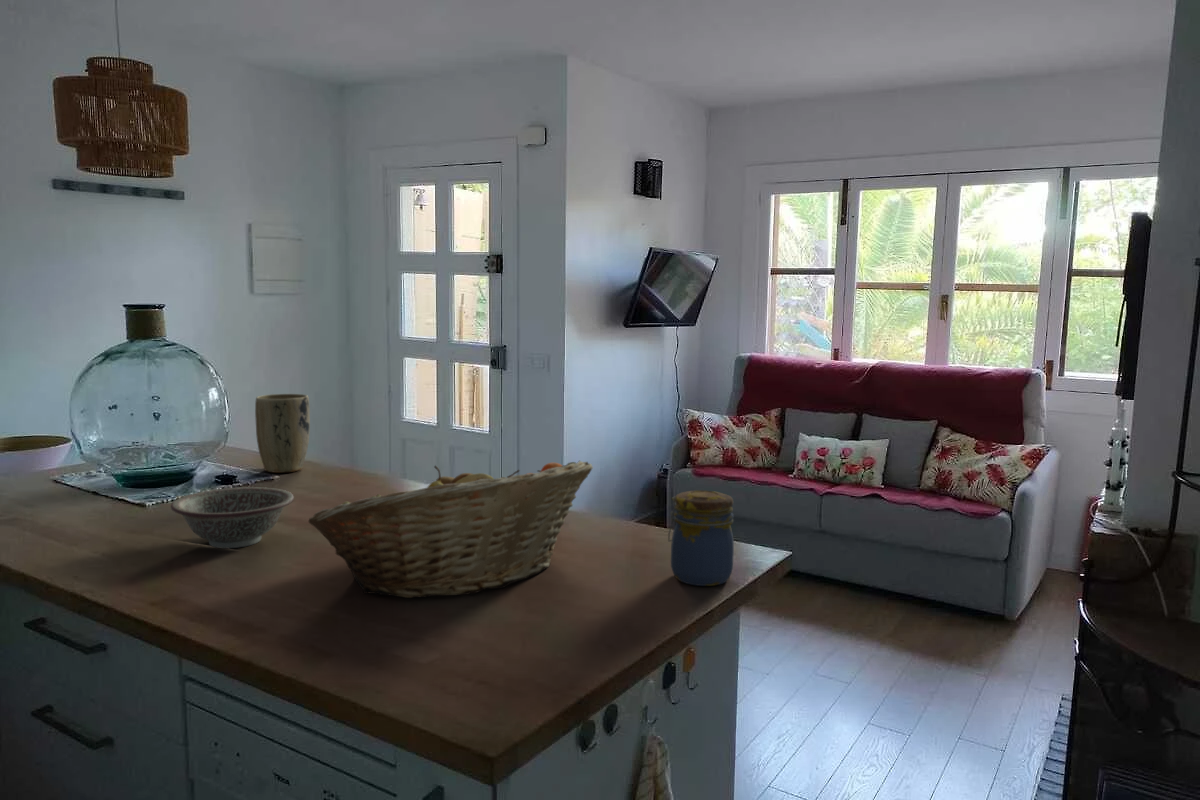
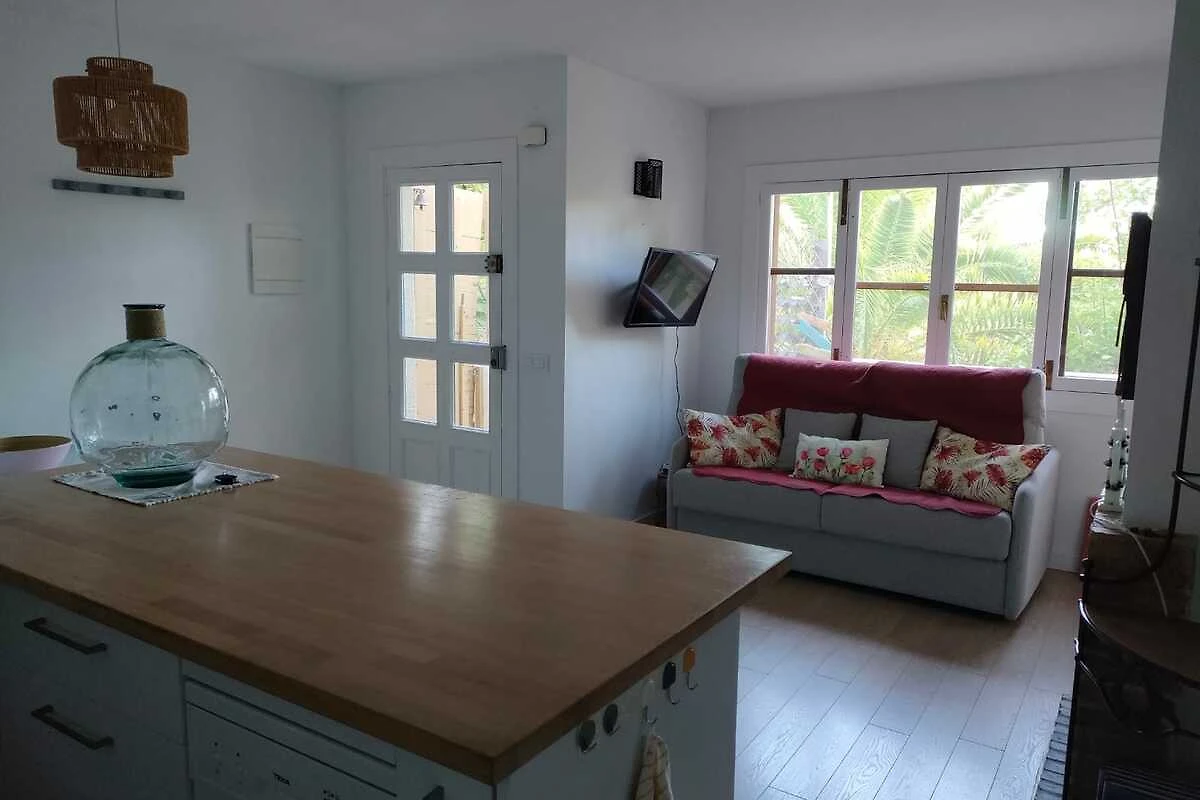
- decorative bowl (234, 520)
- jar (699, 535)
- fruit basket (459, 514)
- plant pot (283, 432)
